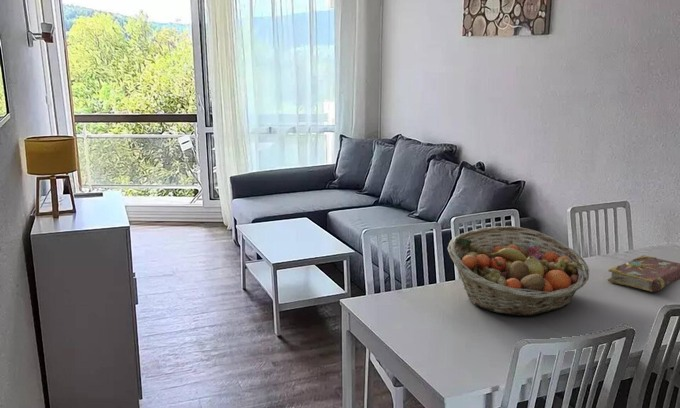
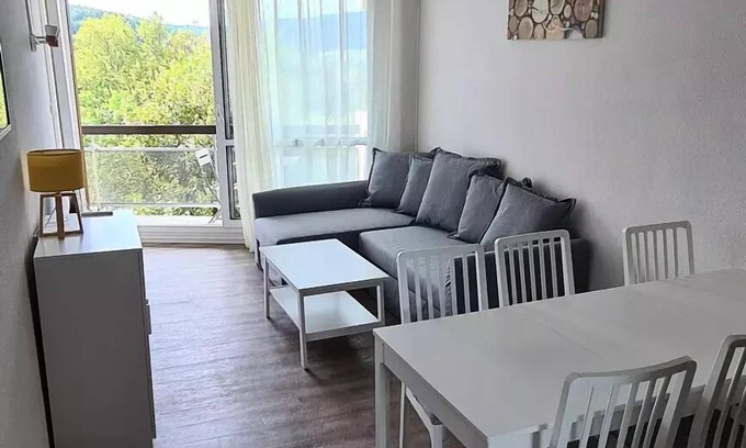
- fruit basket (516, 268)
- book (650, 272)
